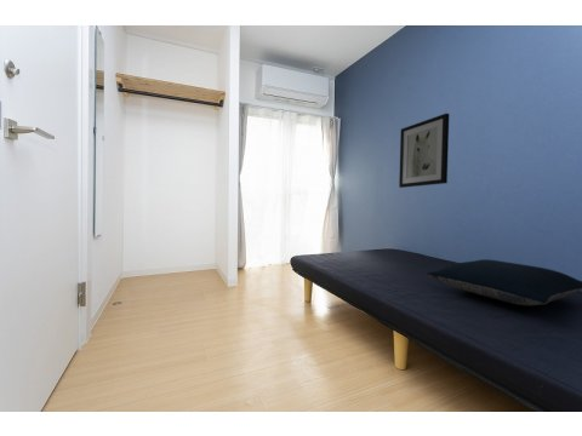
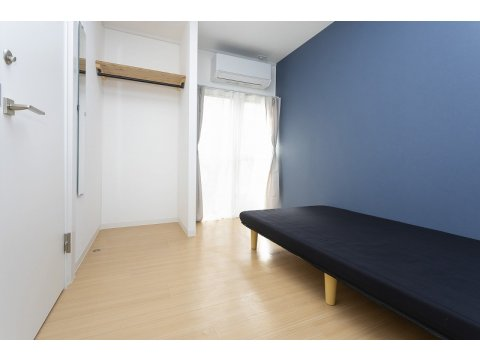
- wall art (422, 154)
- pillow (502, 280)
